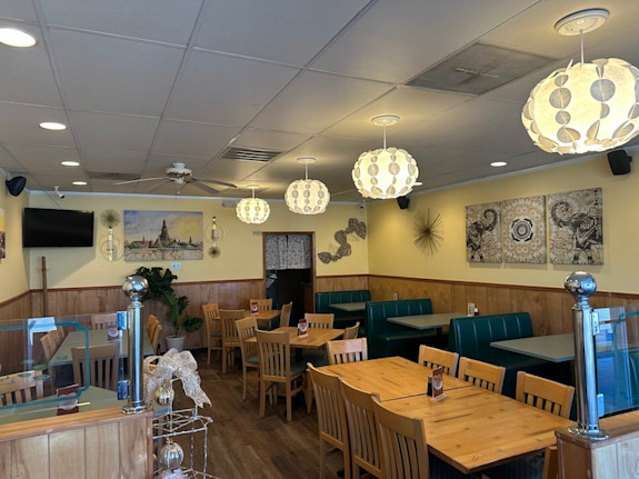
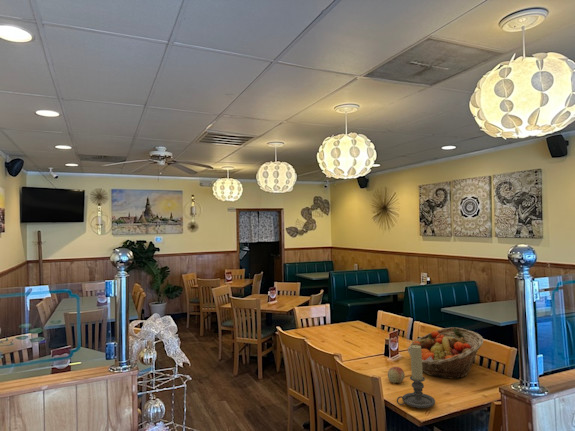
+ candle holder (414, 374)
+ fruit (396, 374)
+ fruit basket (444, 350)
